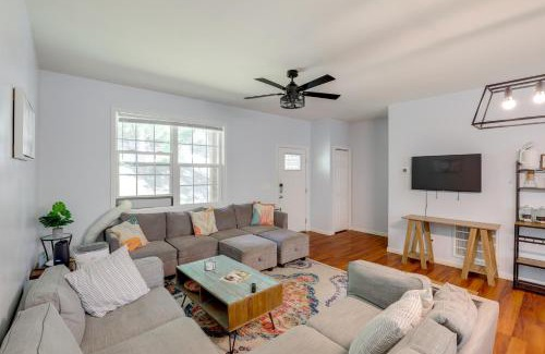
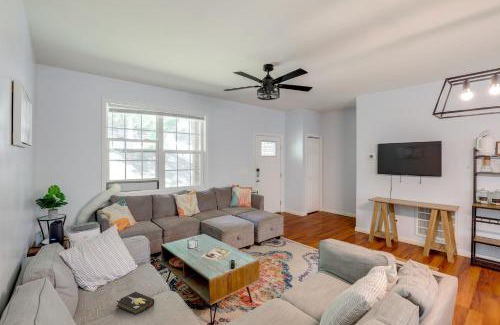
+ hardback book (135, 302)
